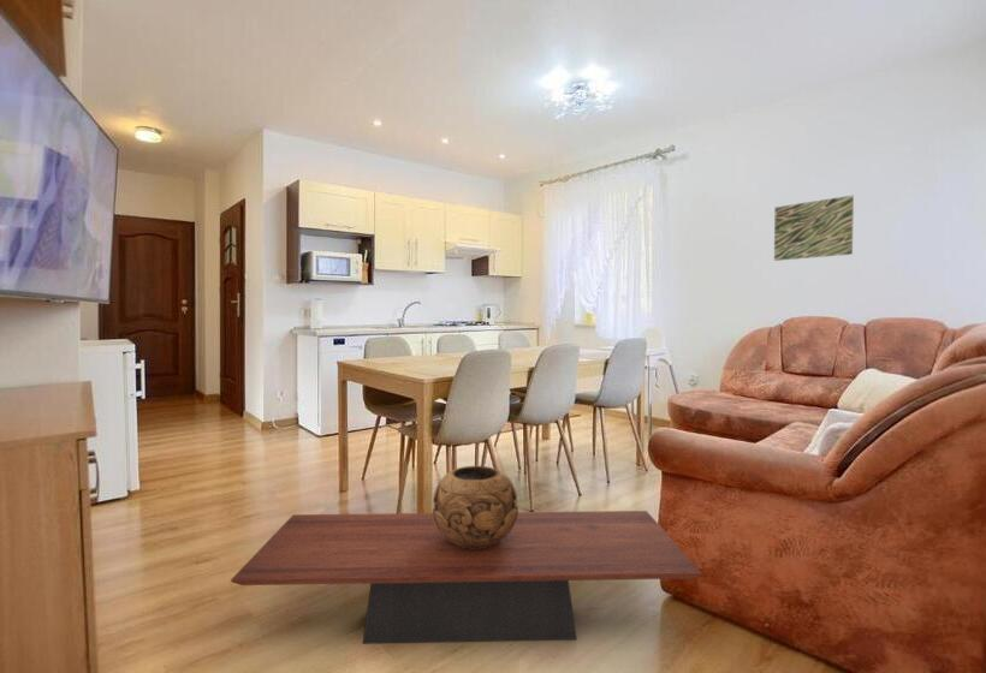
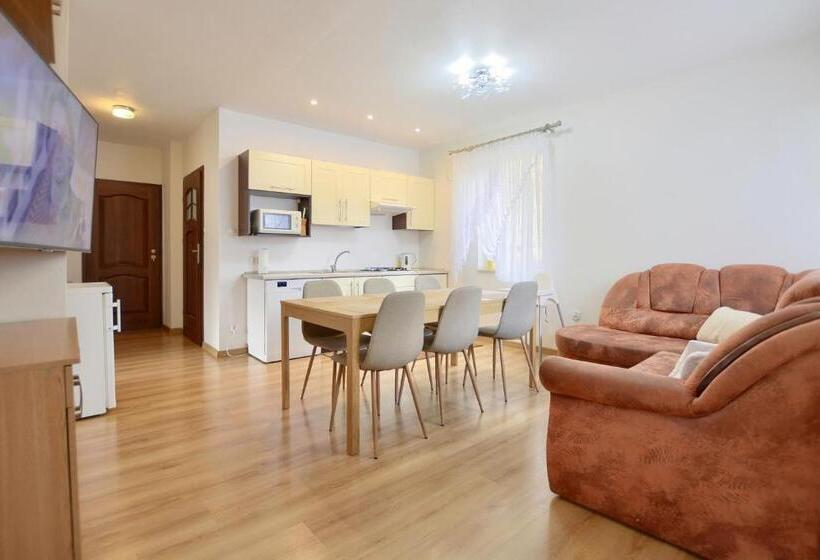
- wall art (812, 230)
- coffee table (470, 580)
- decorative bowl (475, 505)
